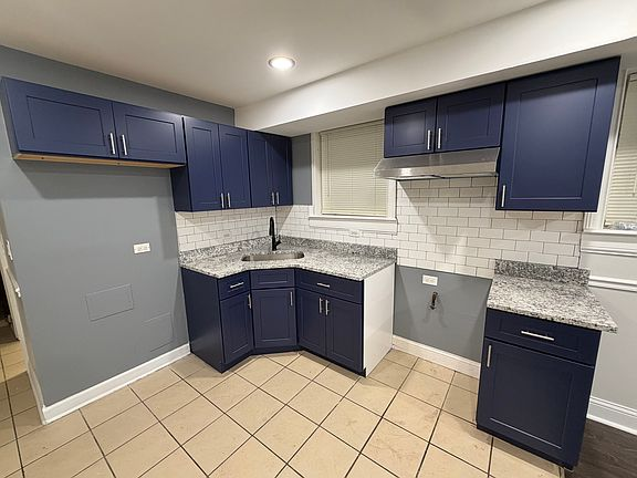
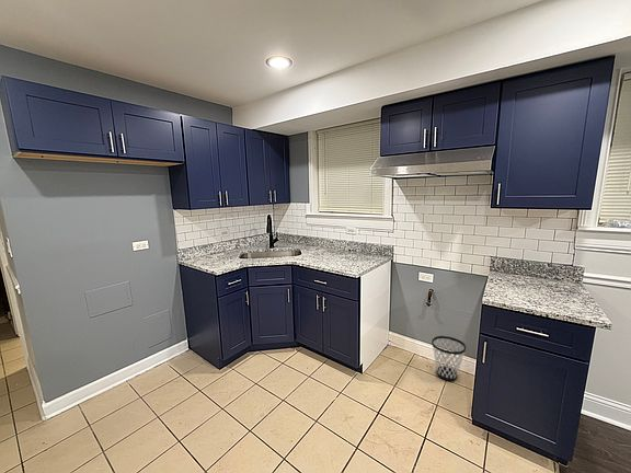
+ wastebasket (448, 359)
